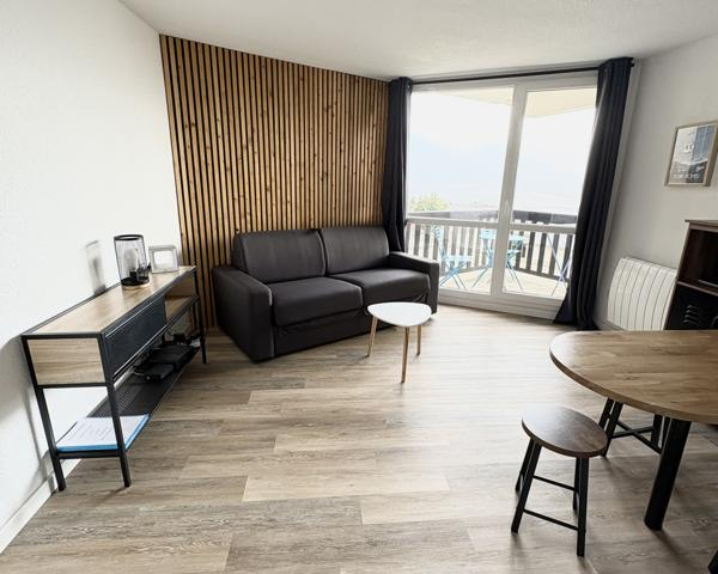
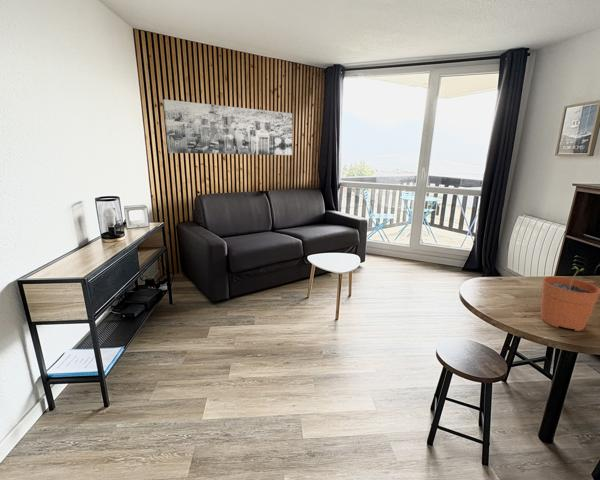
+ wall art (236, 131)
+ plant pot (568, 293)
